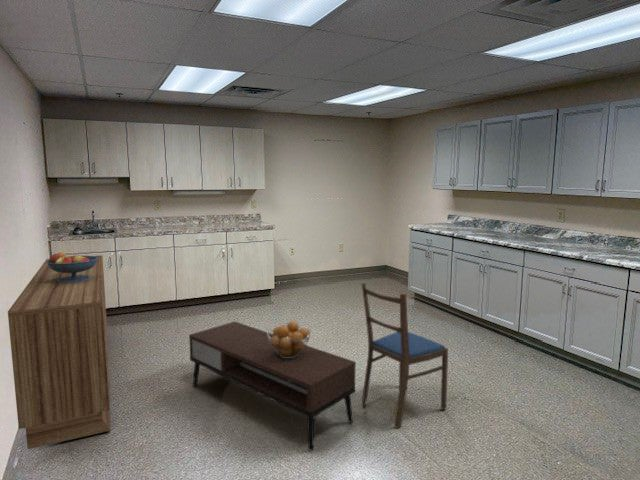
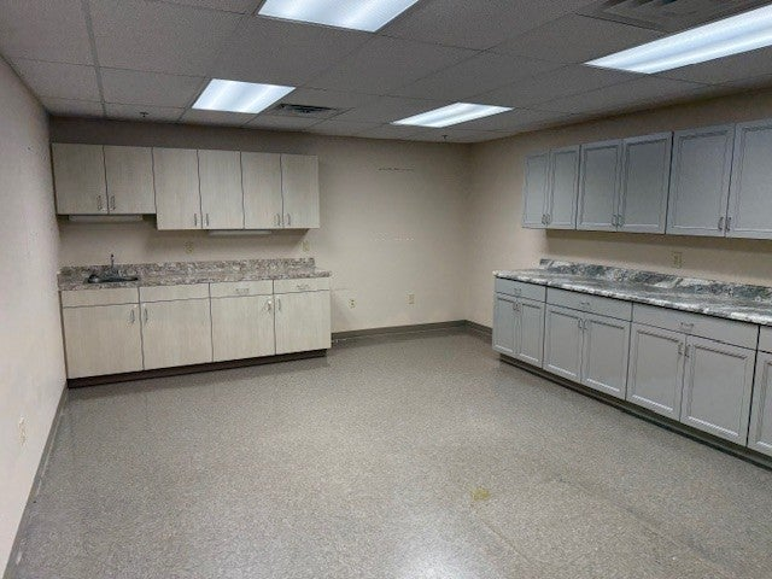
- coffee table (266, 374)
- sideboard (72, 327)
- fruit bowl (73, 265)
- dining chair (404, 345)
- fruit basket (289, 339)
